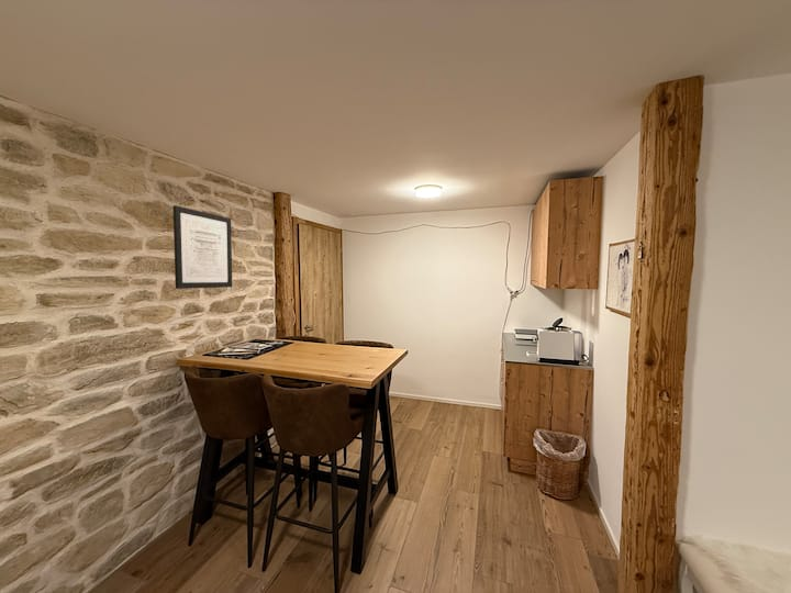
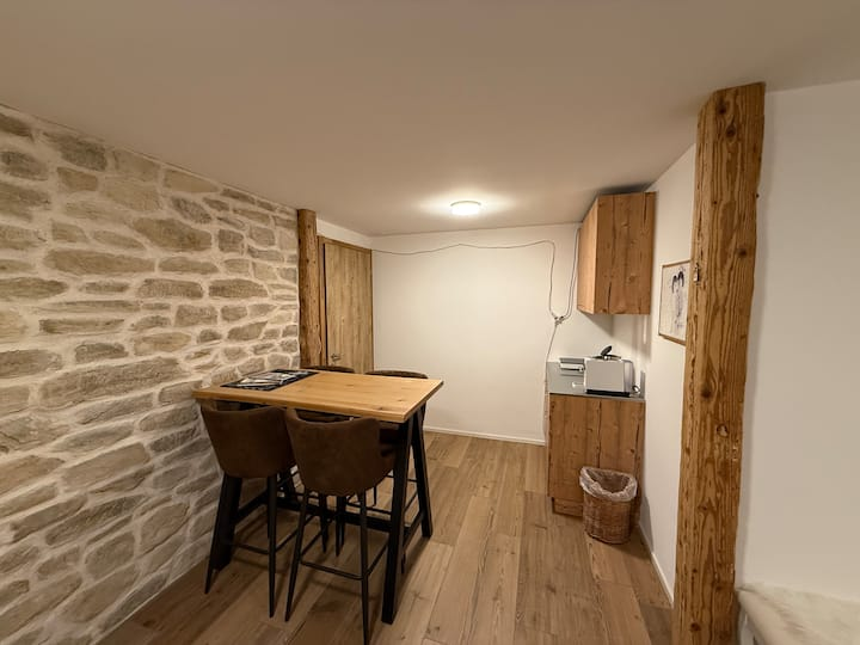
- wall art (205, 250)
